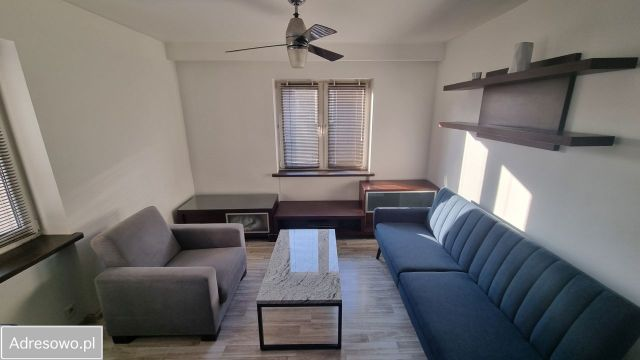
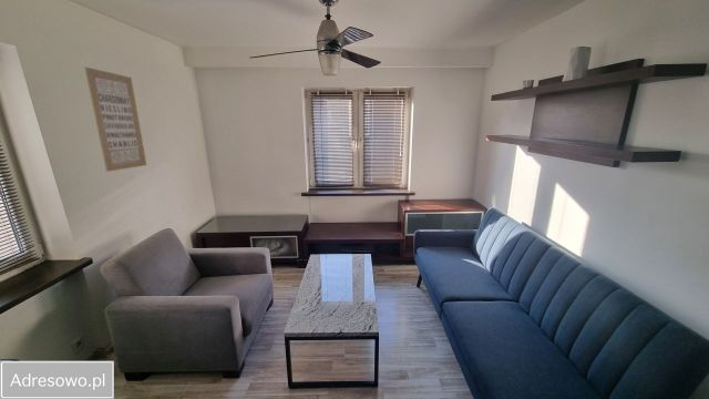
+ wall art (119, 122)
